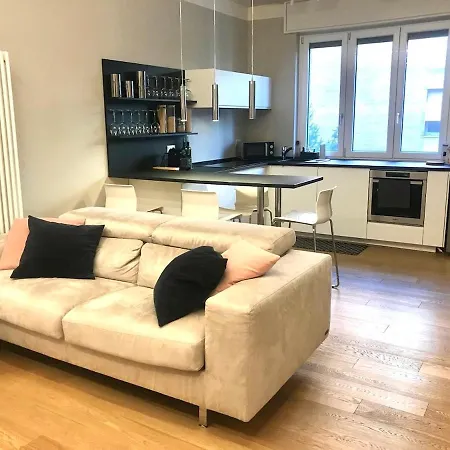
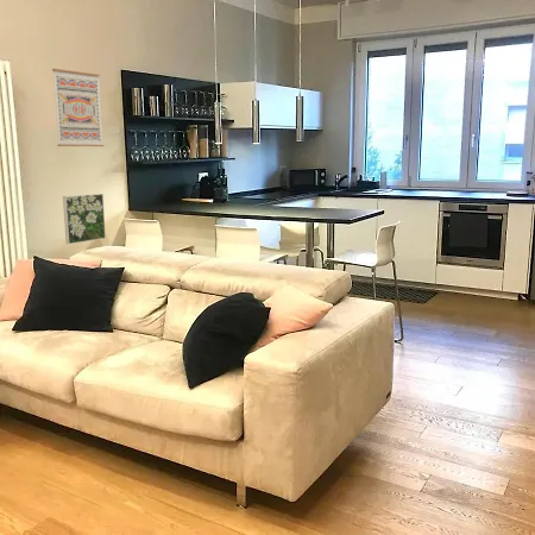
+ wall art (78, 109)
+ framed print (84, 218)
